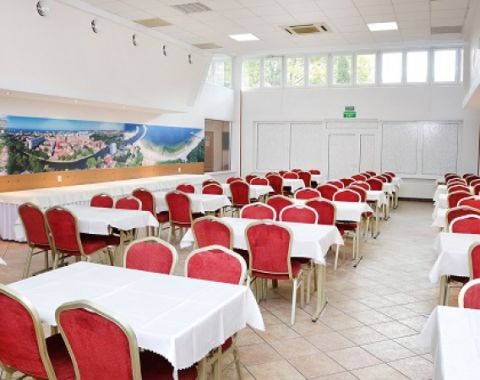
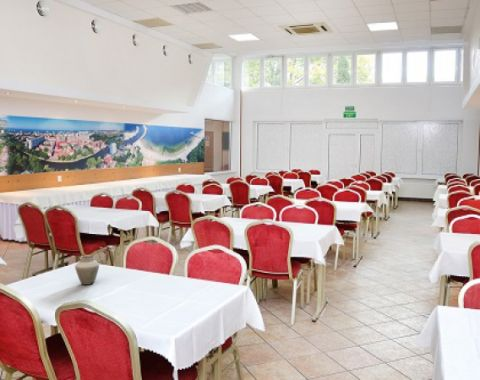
+ vase (93, 264)
